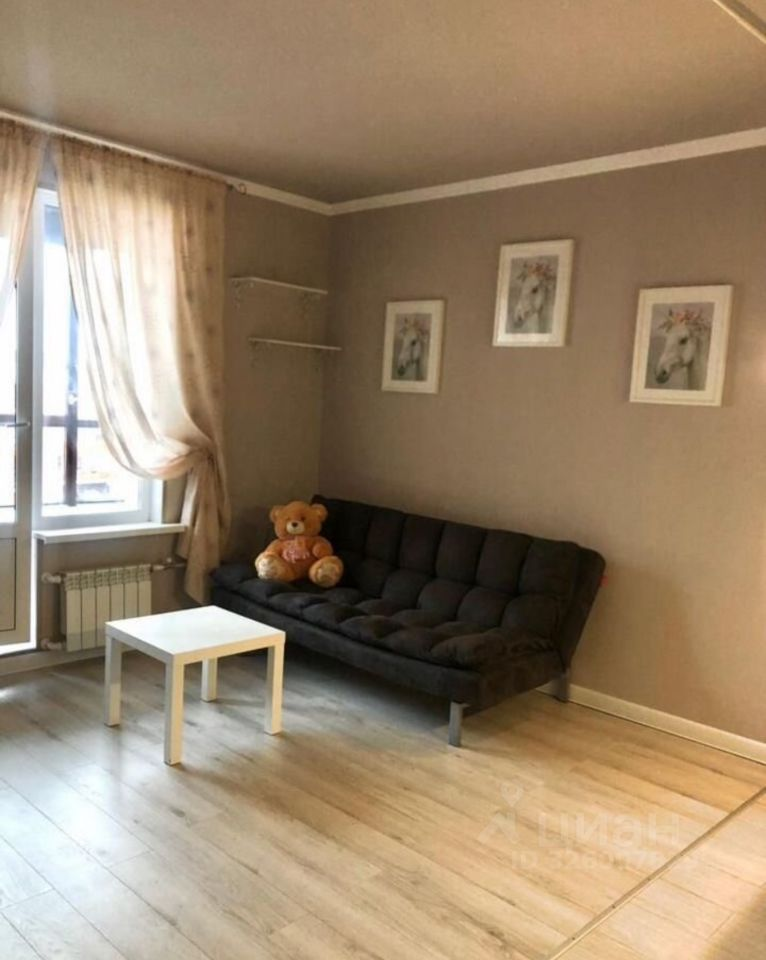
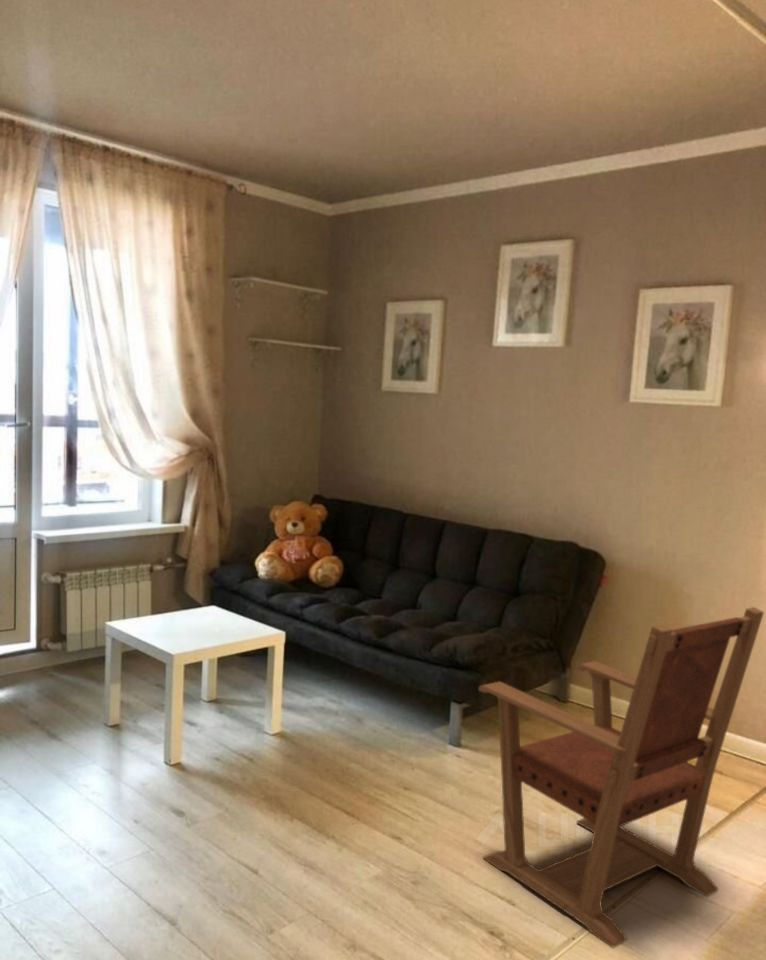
+ armchair (611, 735)
